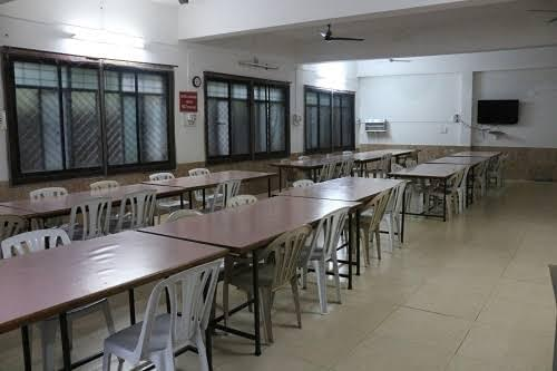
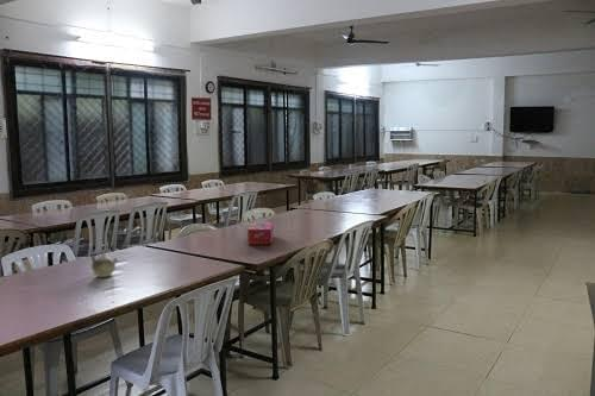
+ teapot (104, 264)
+ tissue box (261, 233)
